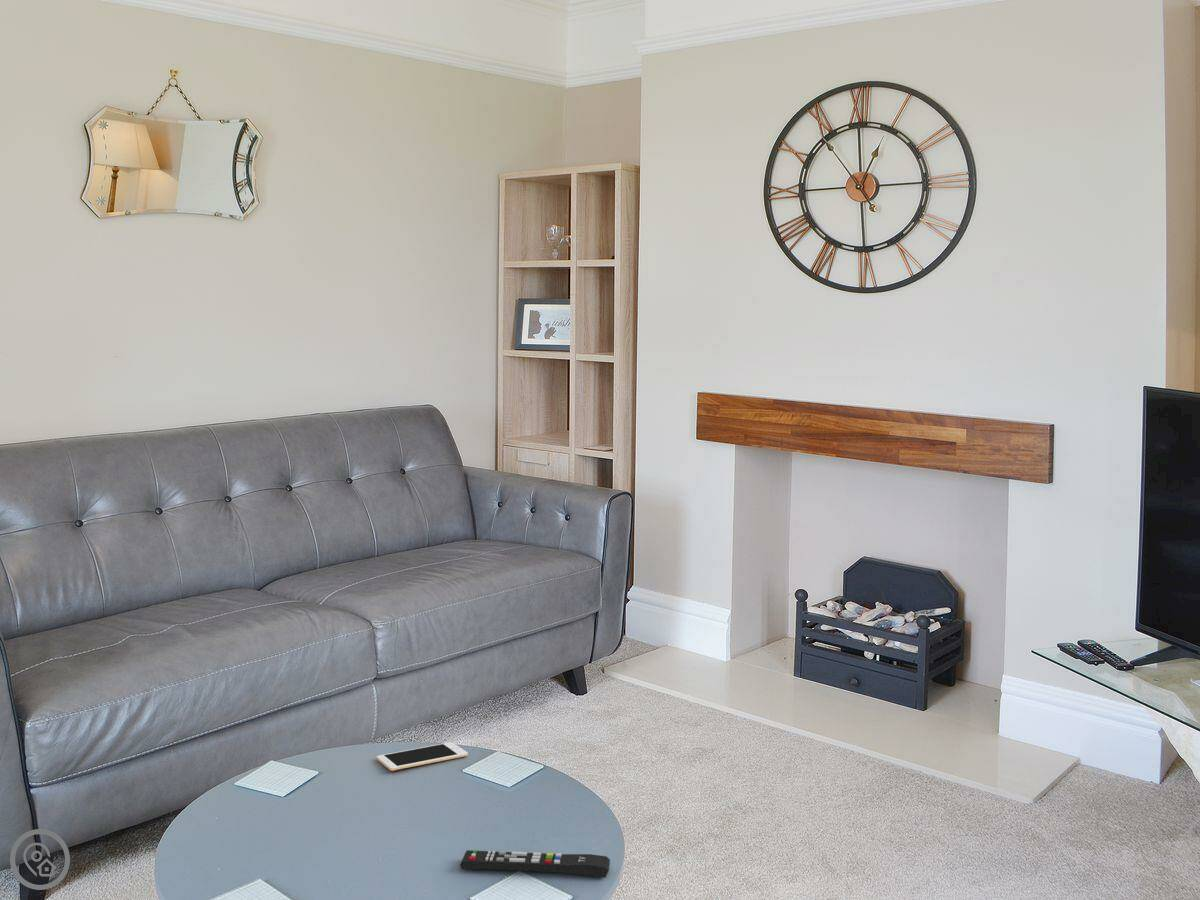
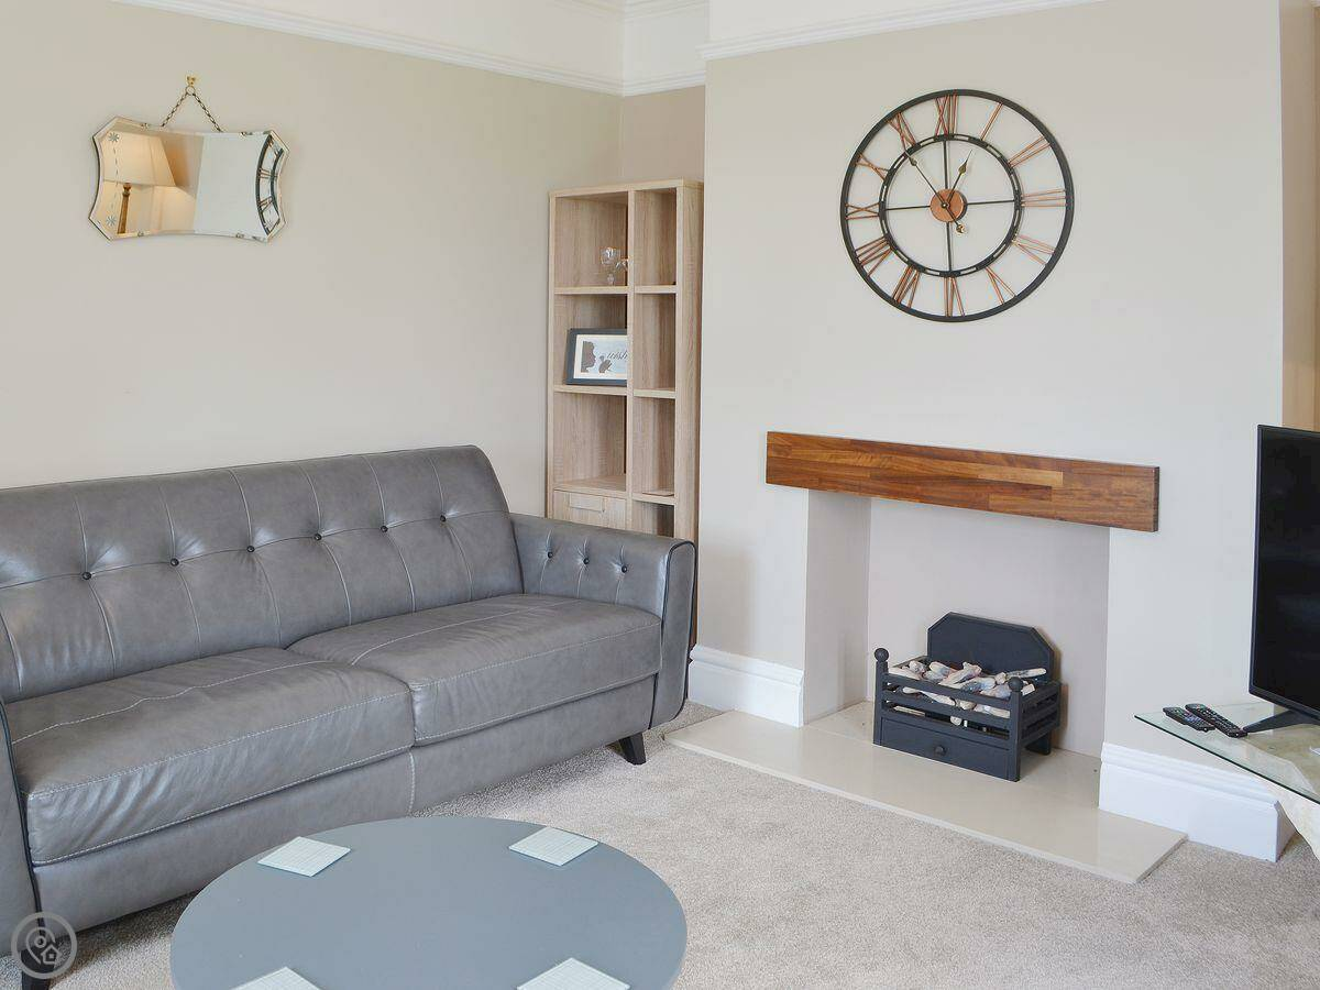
- cell phone (422, 756)
- remote control (535, 862)
